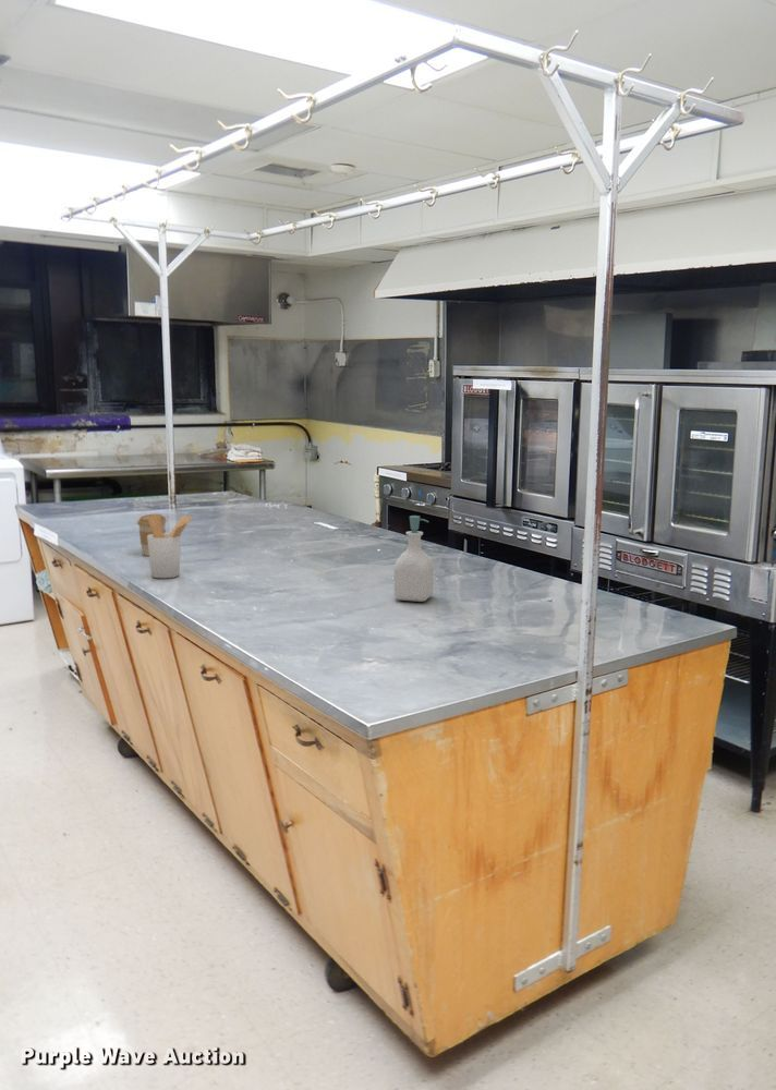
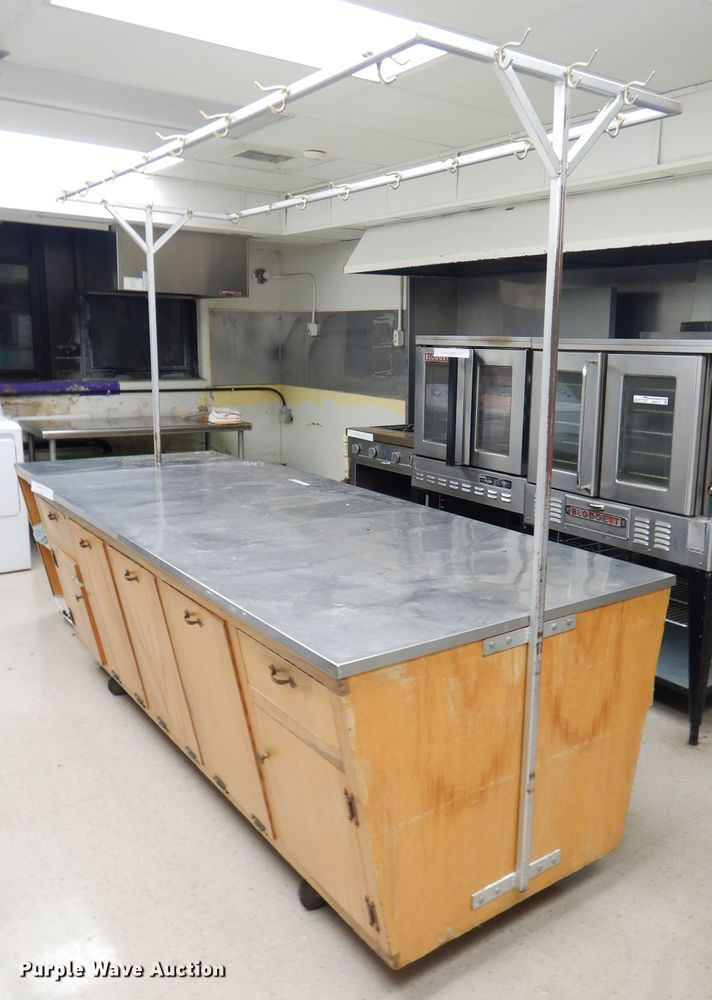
- coffee cup (151, 533)
- utensil holder (171, 544)
- soap bottle (414, 557)
